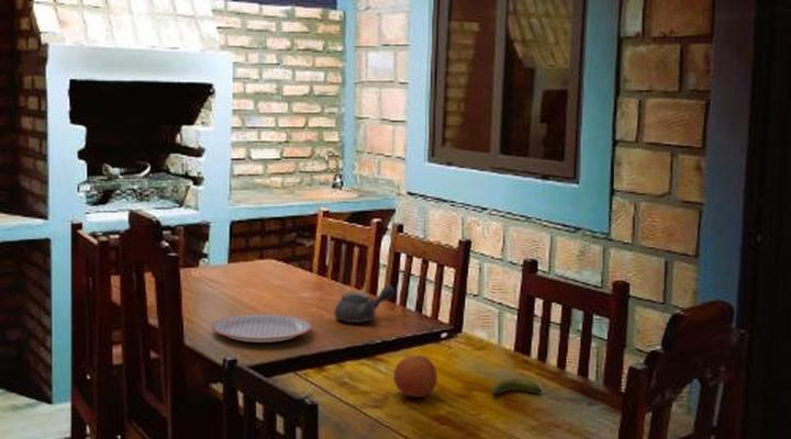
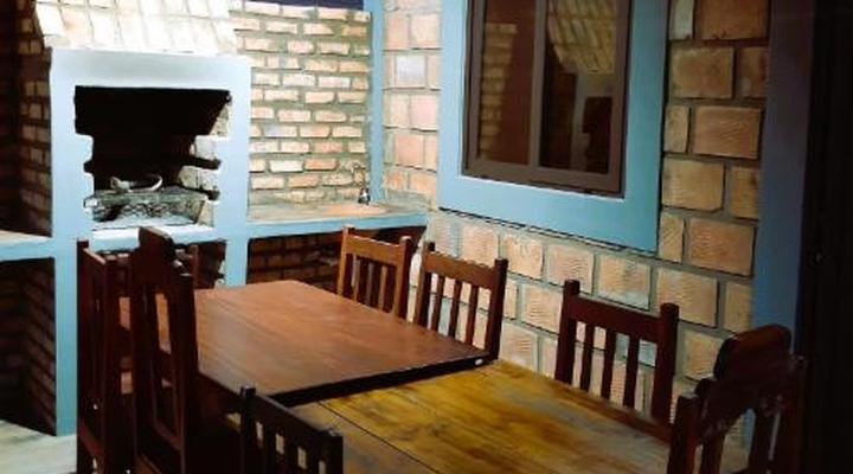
- plate (261, 329)
- fruit (415, 375)
- teapot (366, 303)
- banana (511, 387)
